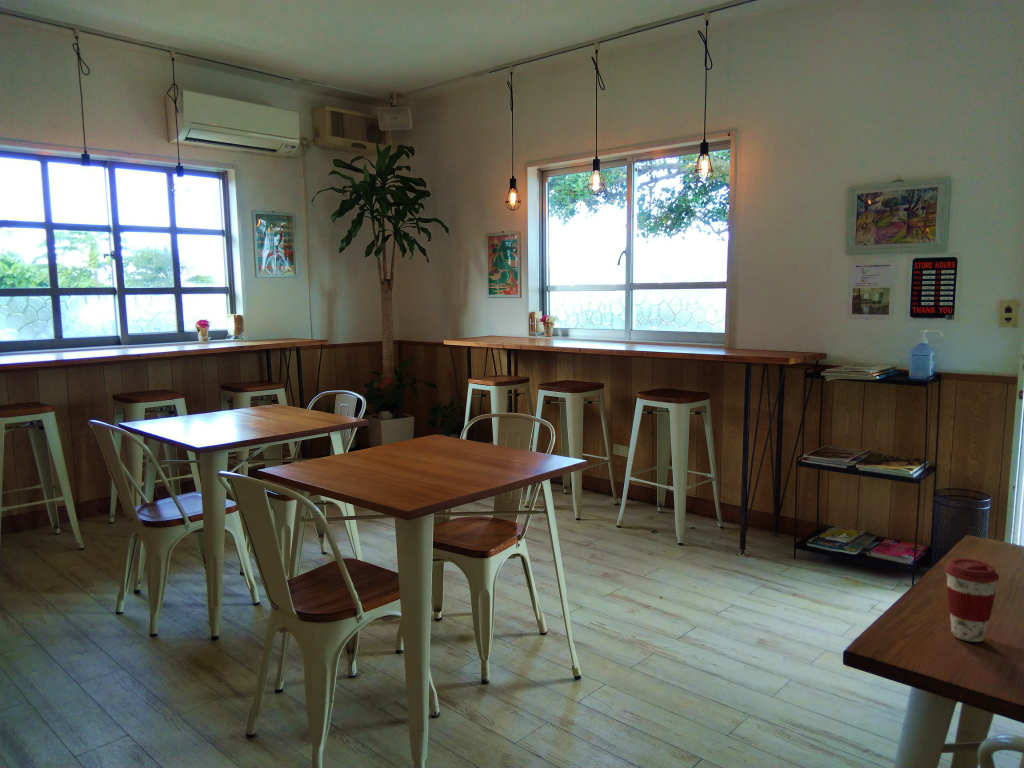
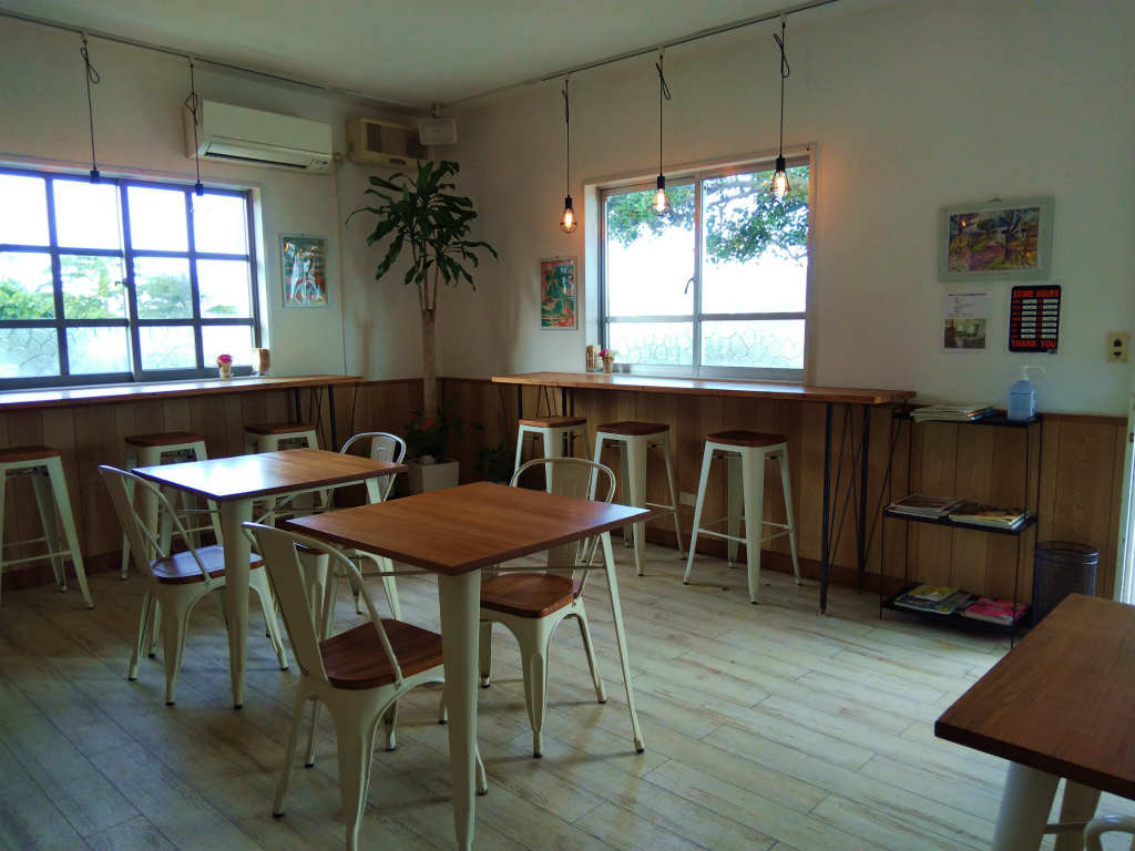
- coffee cup (969, 600)
